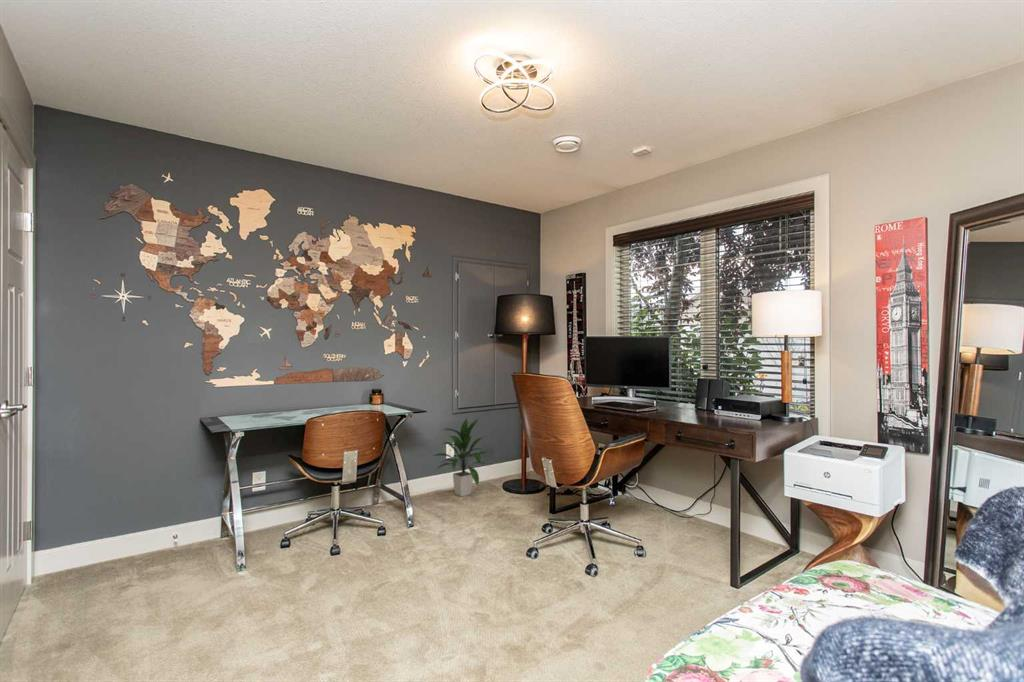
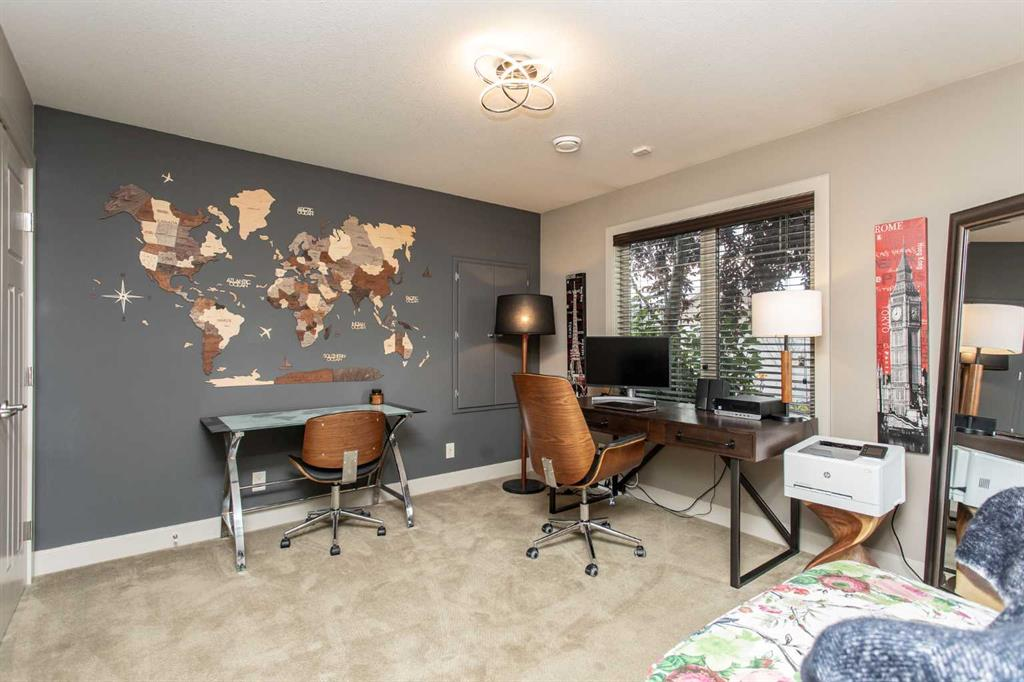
- indoor plant (463, 456)
